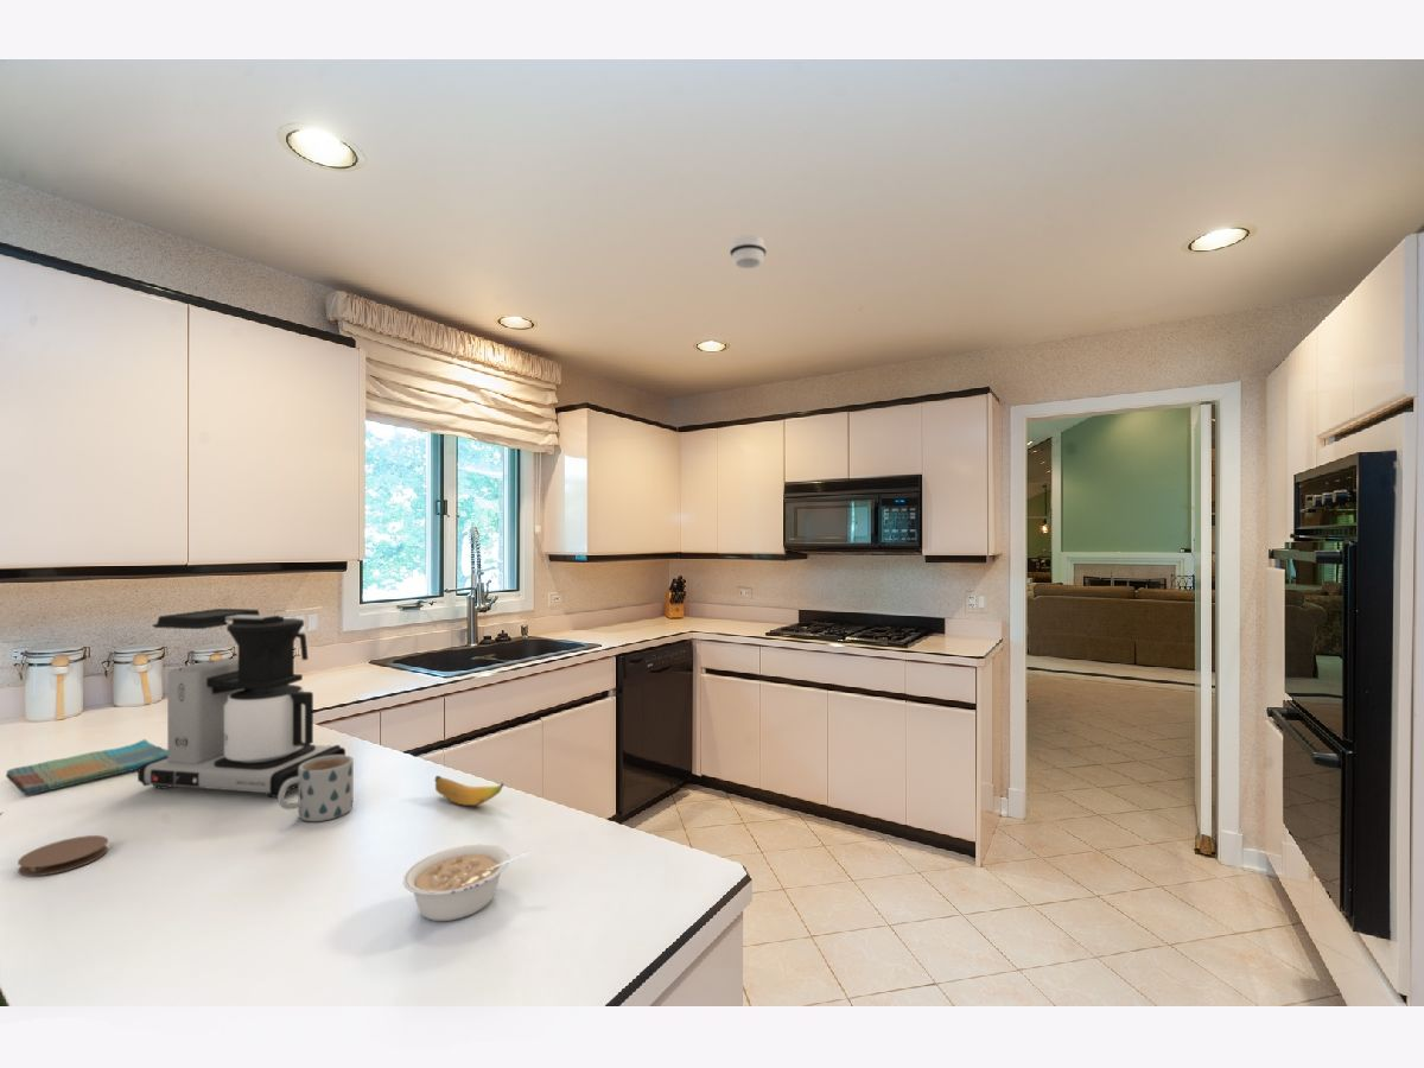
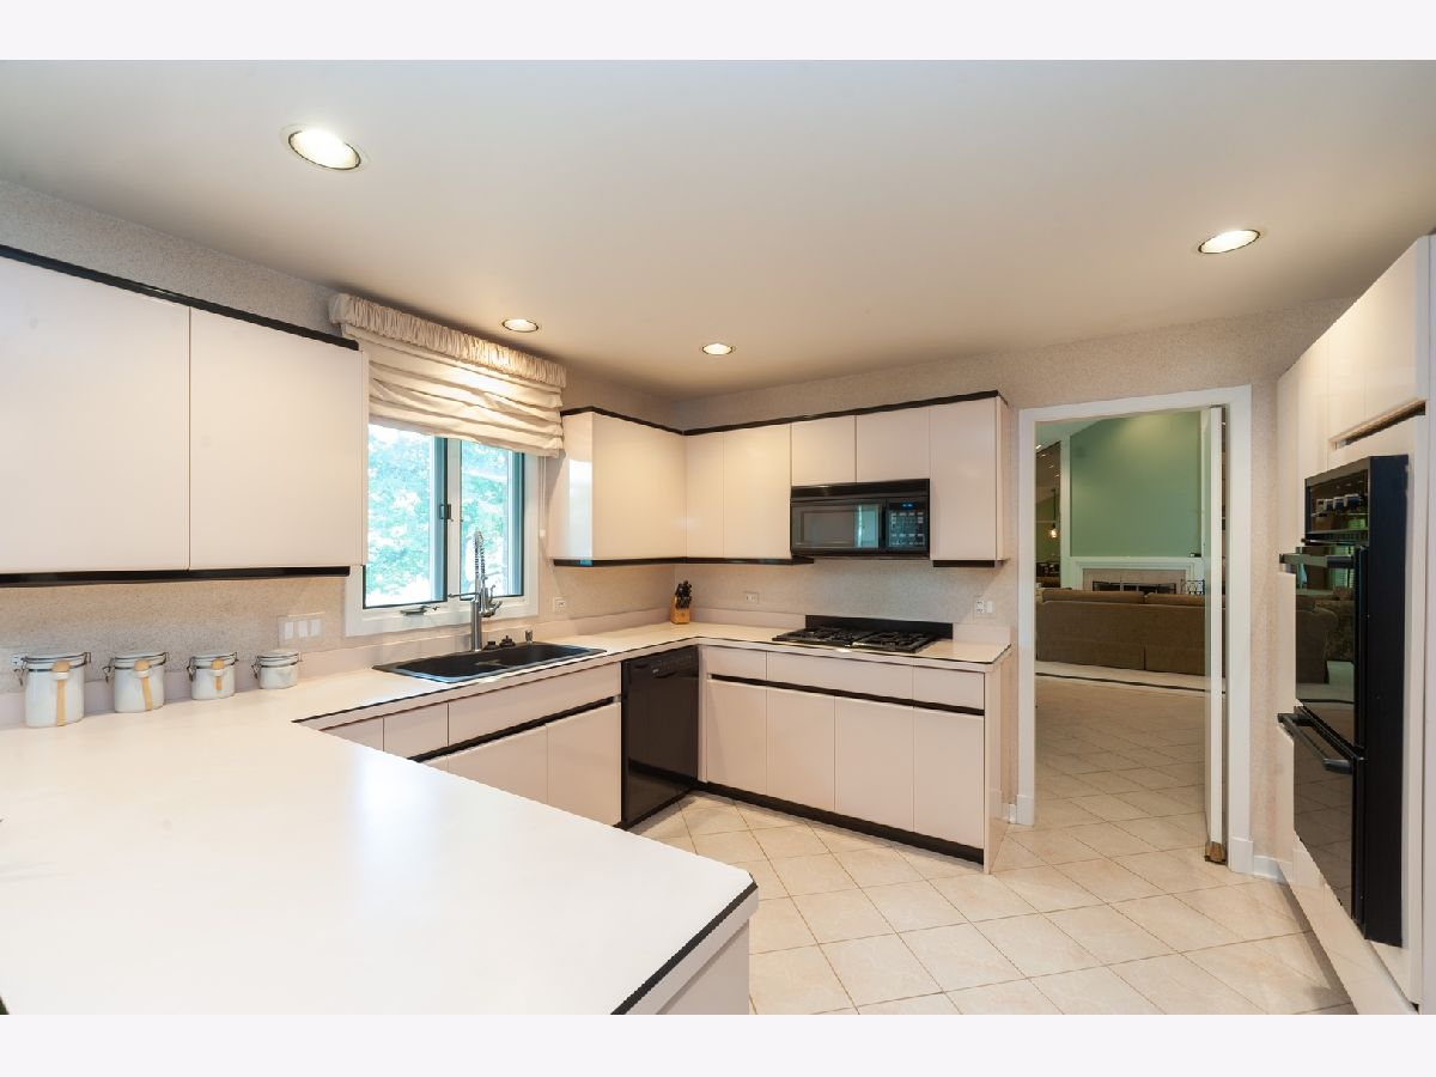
- coffee maker (246, 697)
- coaster (64, 854)
- banana (468, 788)
- dish towel (93, 764)
- legume (462, 879)
- mug (316, 789)
- smoke detector (748, 252)
